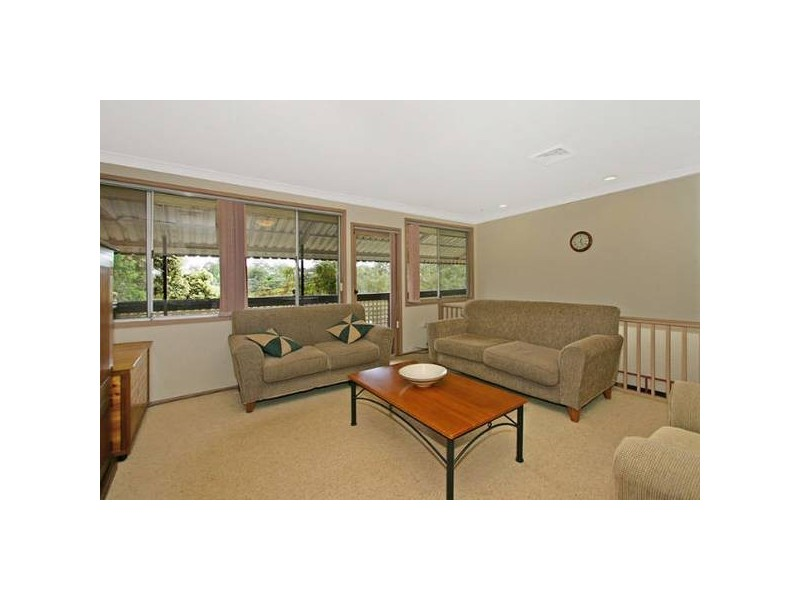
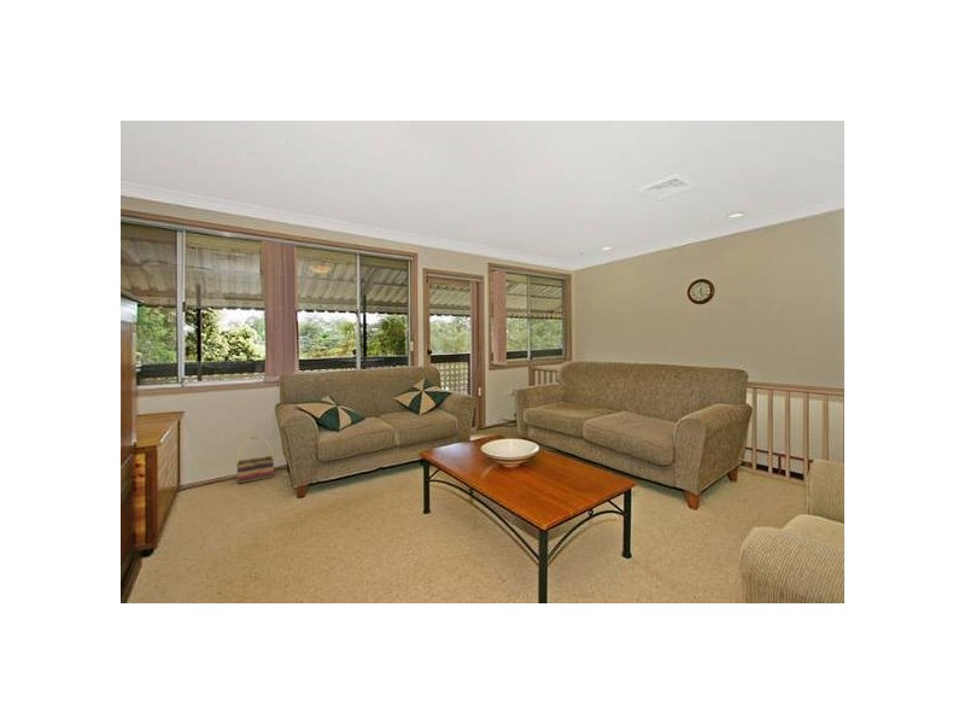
+ basket (255, 459)
